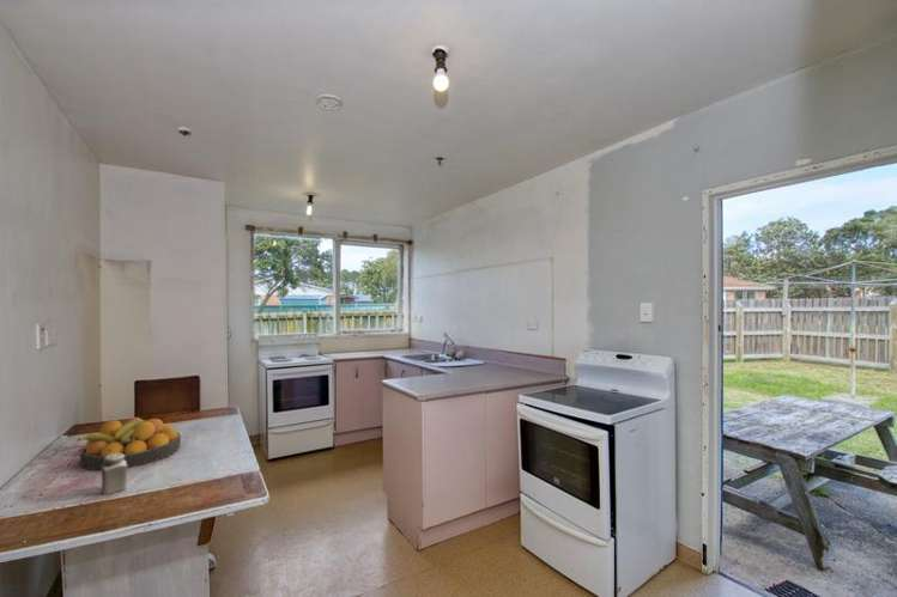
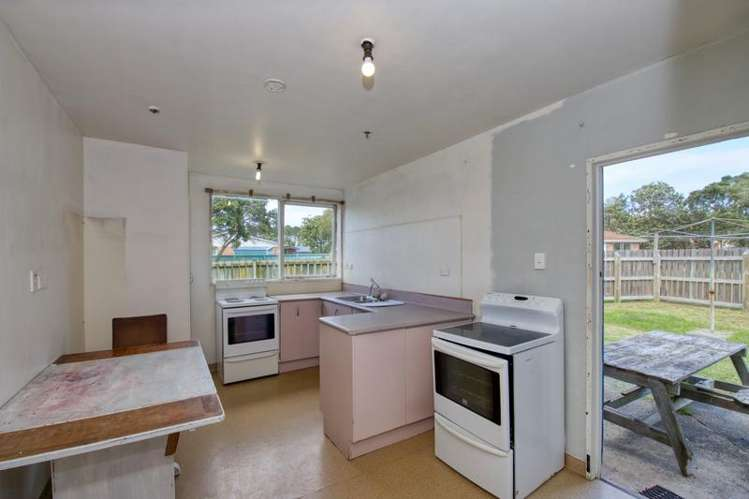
- fruit bowl (133, 437)
- salt shaker (114, 471)
